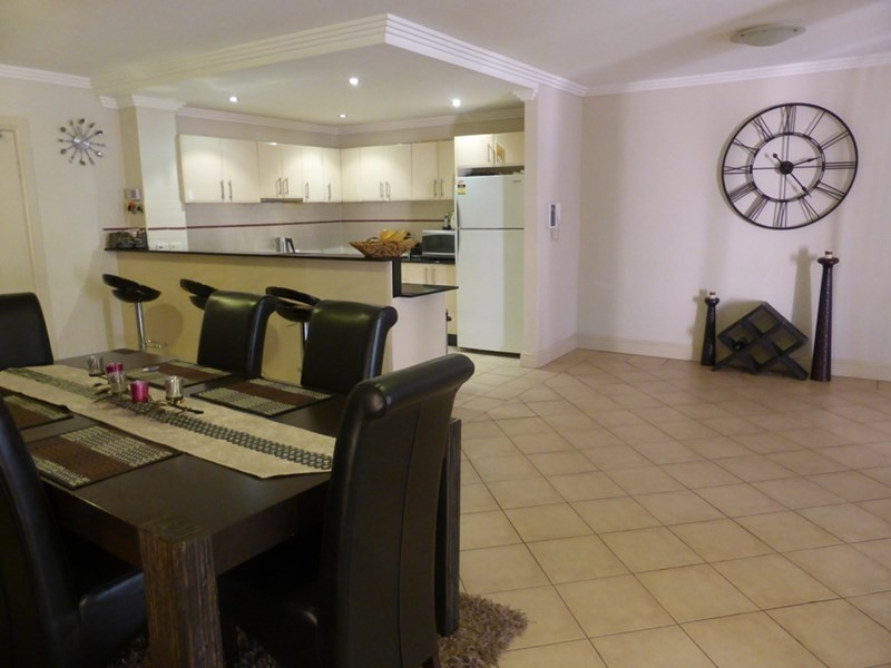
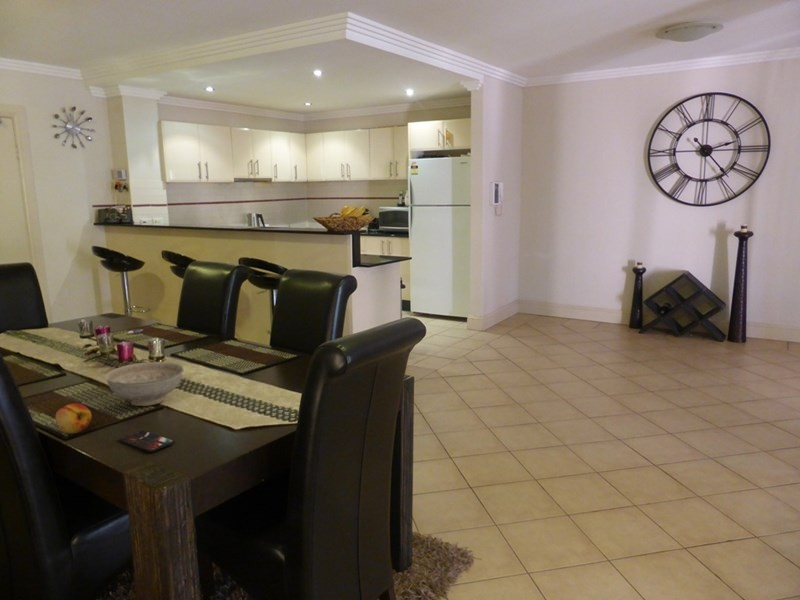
+ fruit (73, 417)
+ decorative bowl (146, 386)
+ smartphone (146, 440)
